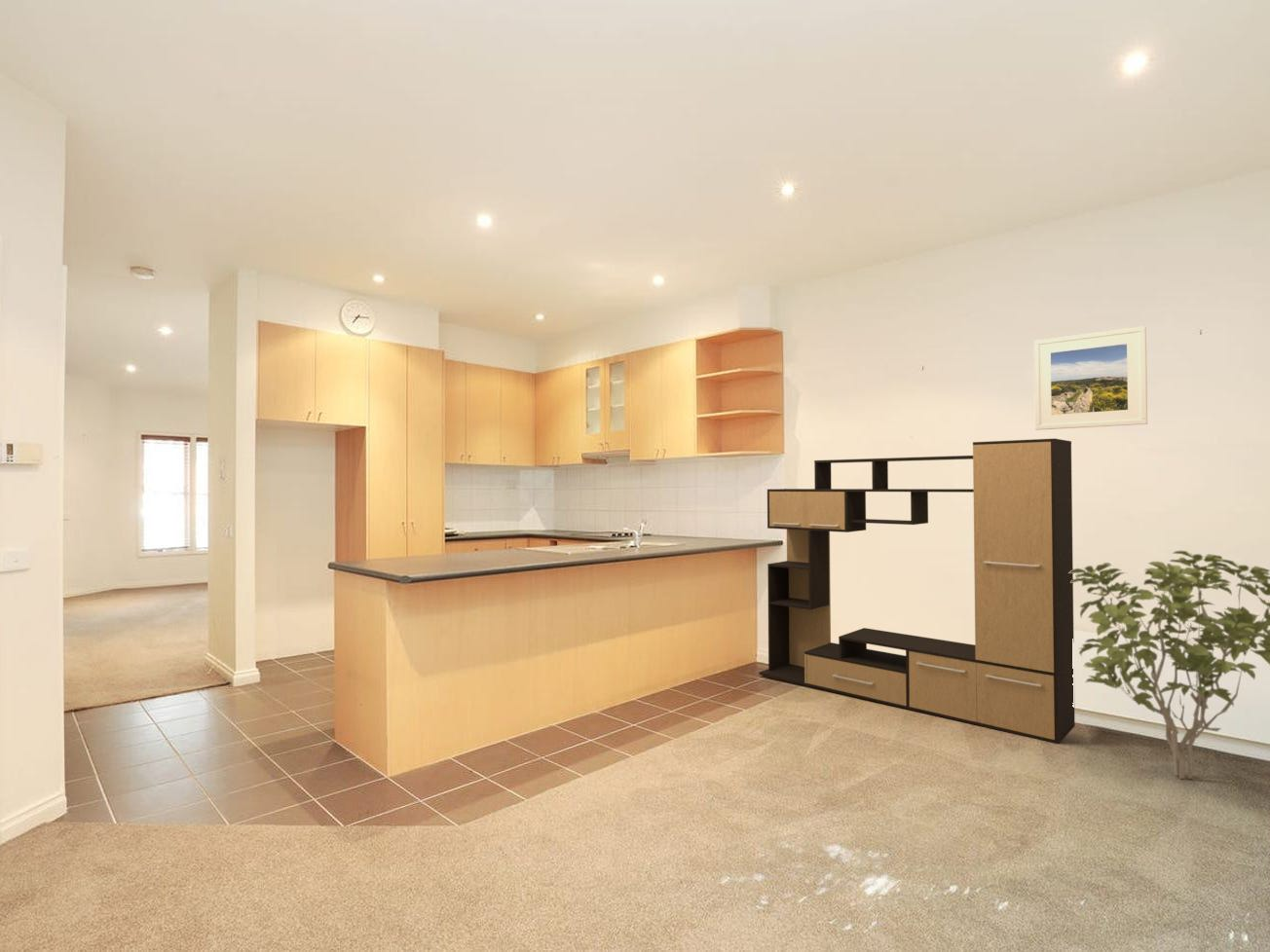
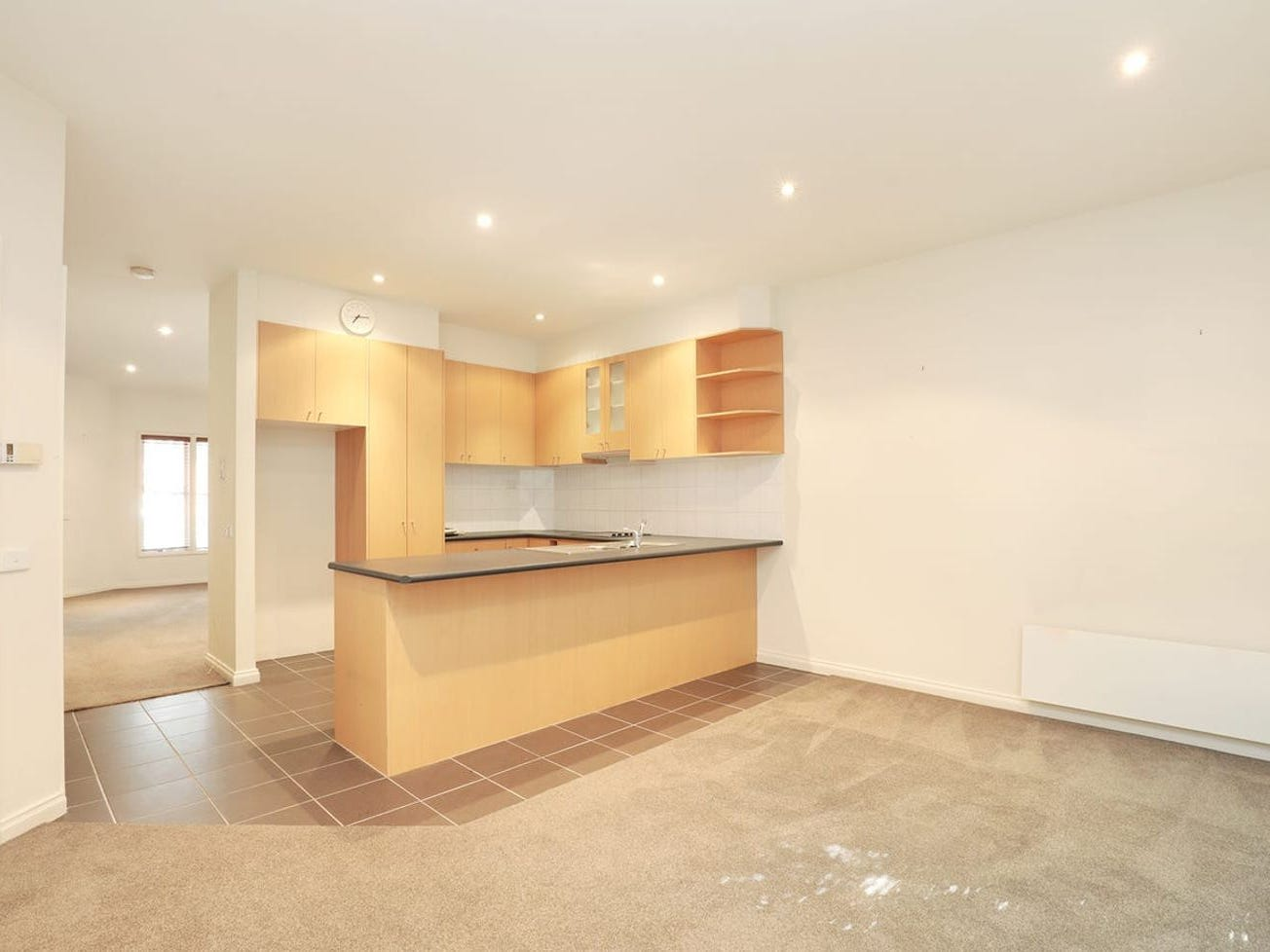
- shrub (1182, 664)
- media console (898, 524)
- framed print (1088, 380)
